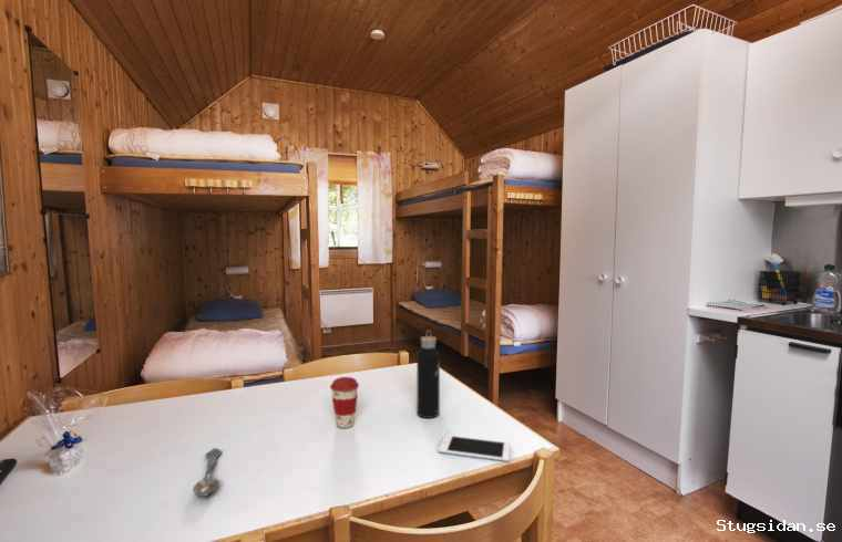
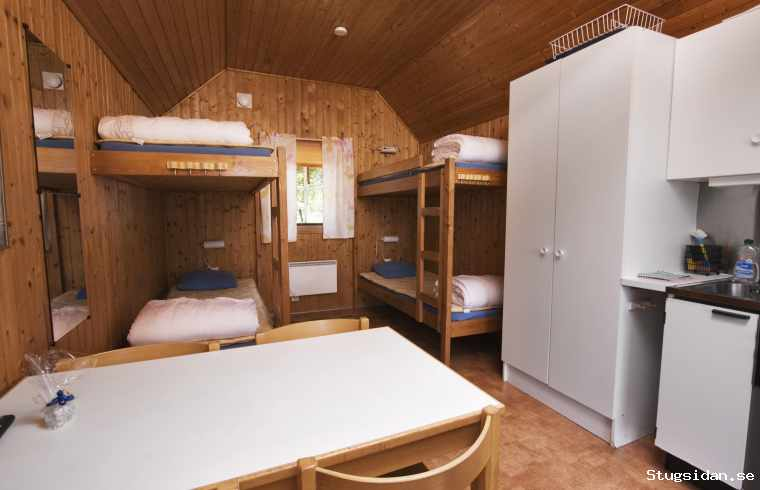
- cell phone (474, 447)
- spoon (209, 469)
- water bottle (428, 372)
- coffee cup (345, 402)
